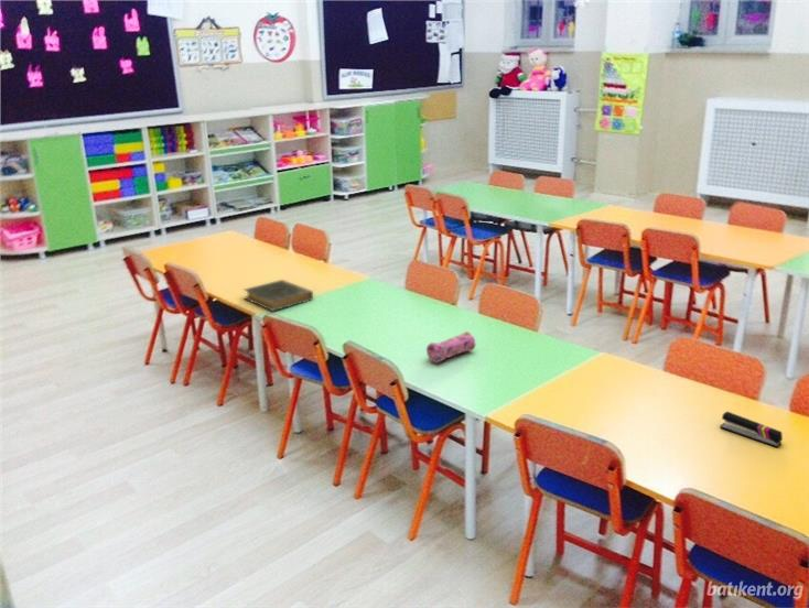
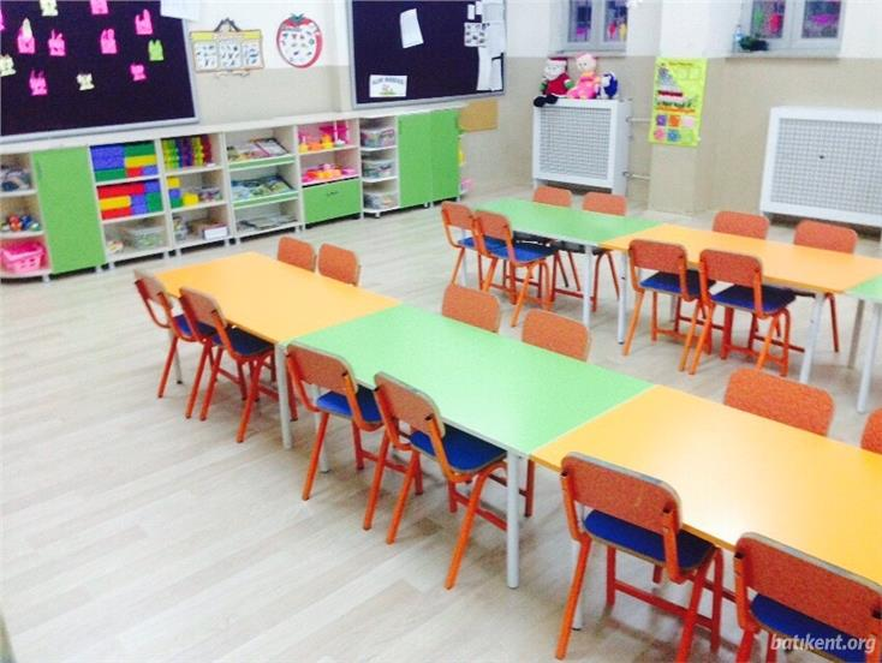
- hardback book (278, 294)
- stapler (751, 428)
- pencil case (451, 346)
